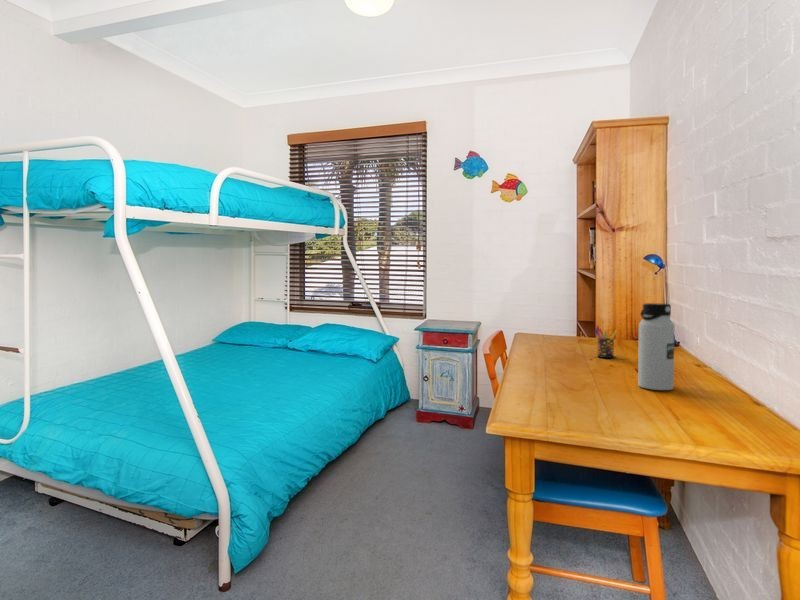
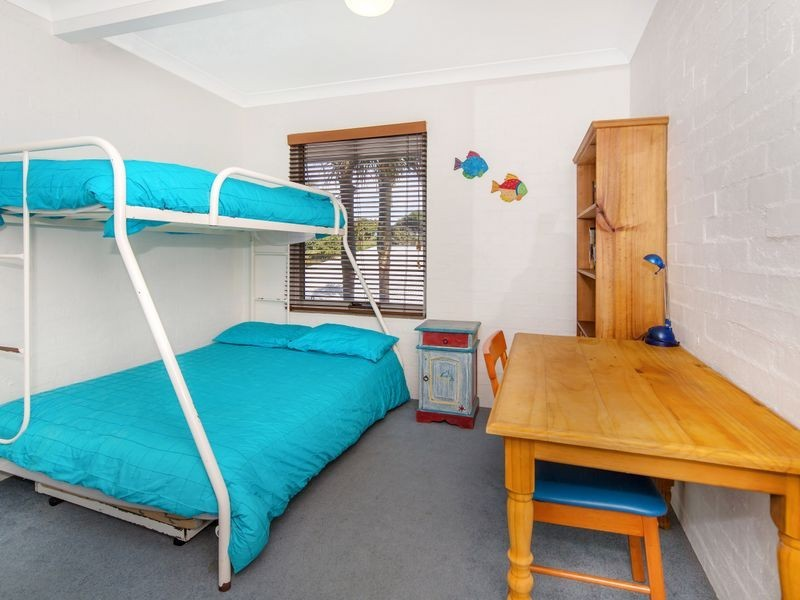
- pen holder (604, 341)
- water bottle (656, 345)
